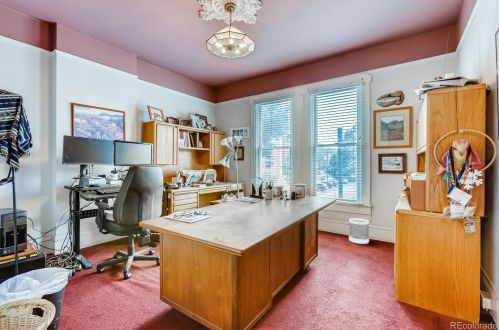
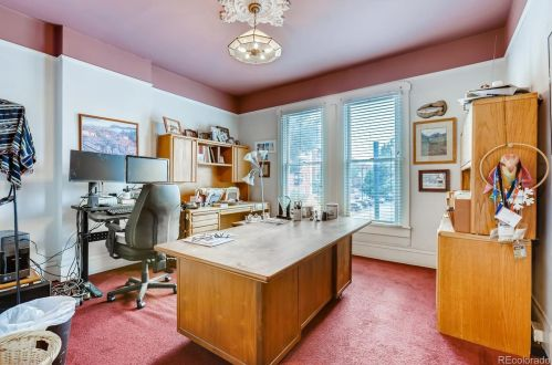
- wastebasket (358, 230)
